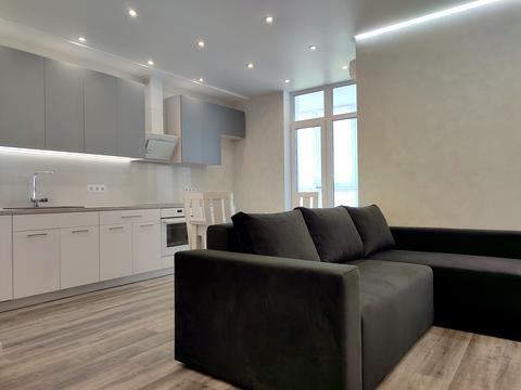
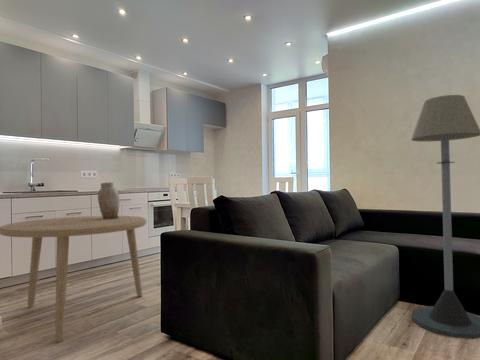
+ dining table (67, 266)
+ floor lamp (446, 210)
+ vase (108, 200)
